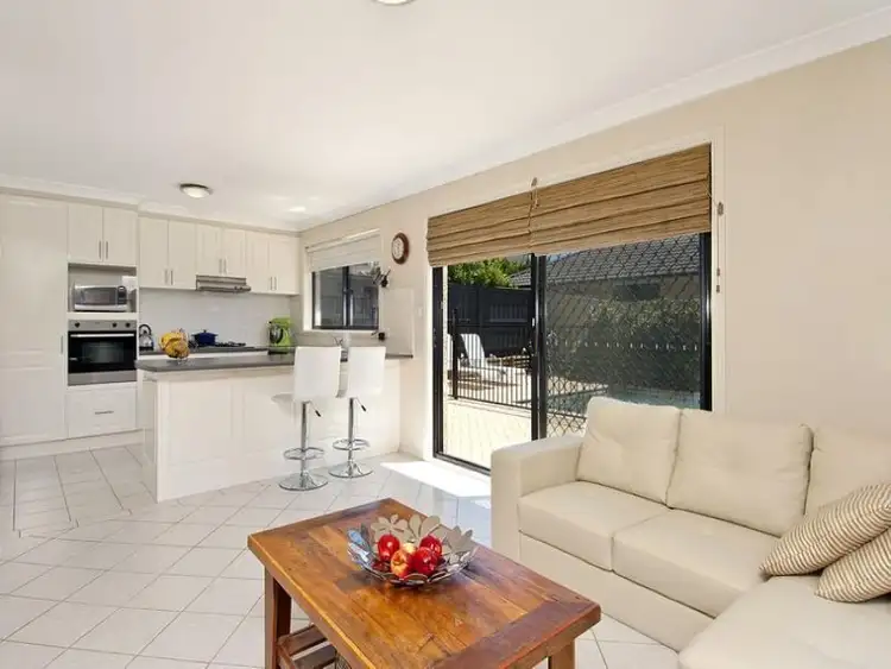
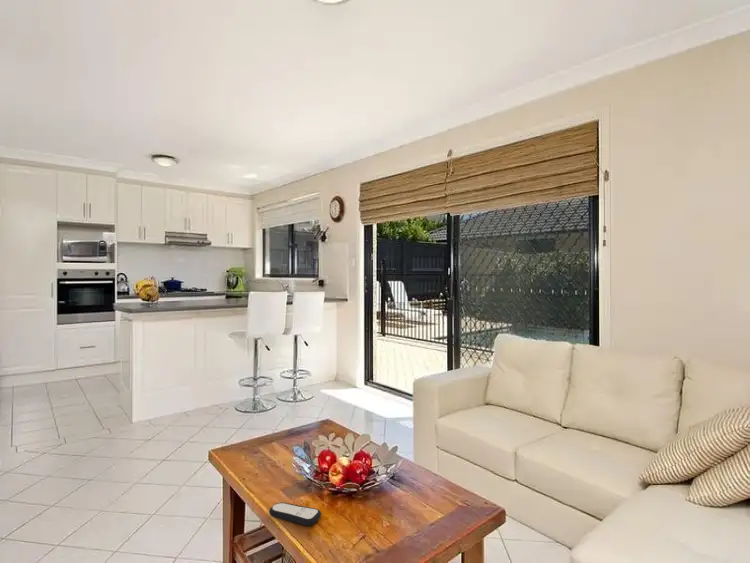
+ remote control (294, 512)
